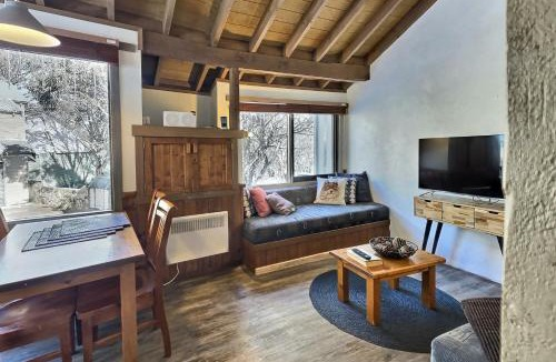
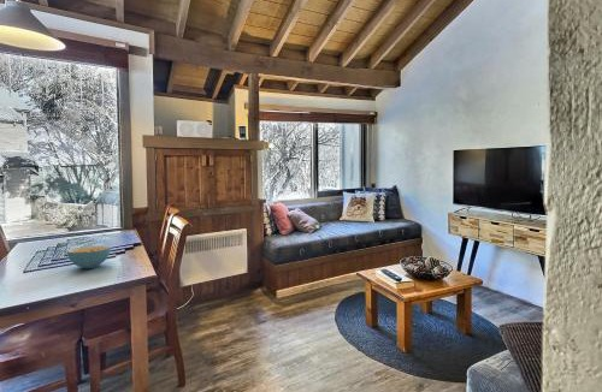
+ cereal bowl (89, 257)
